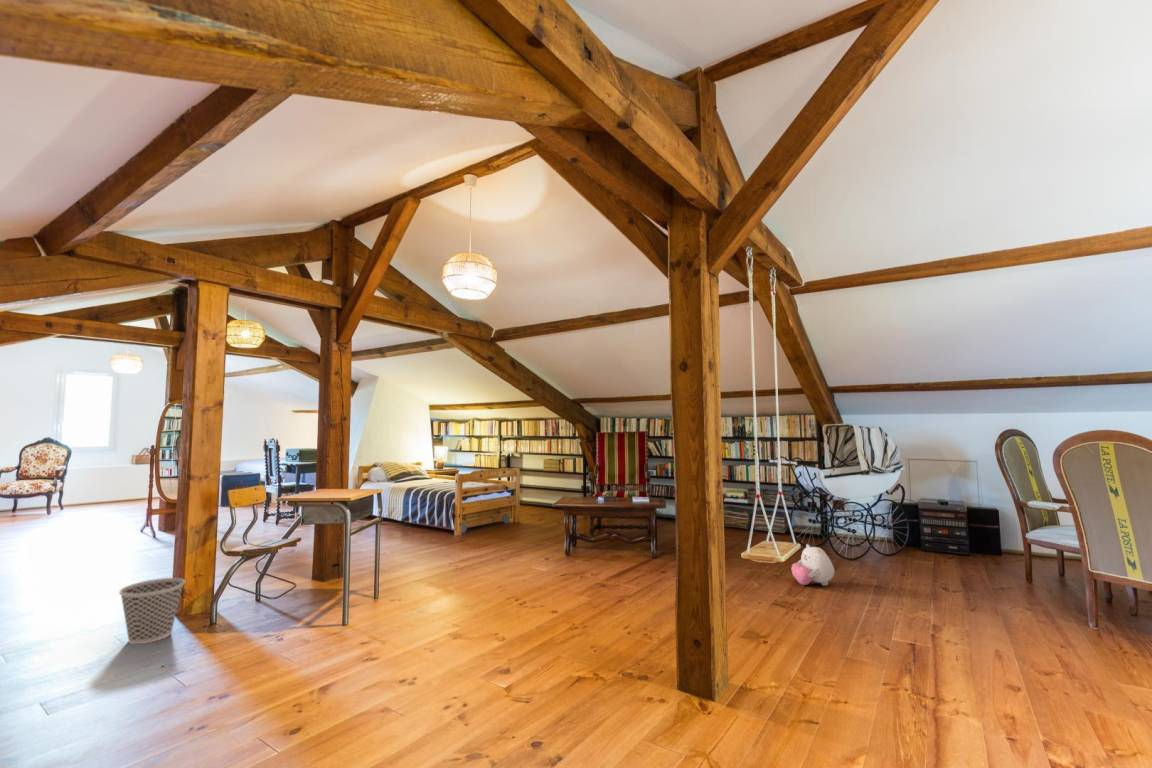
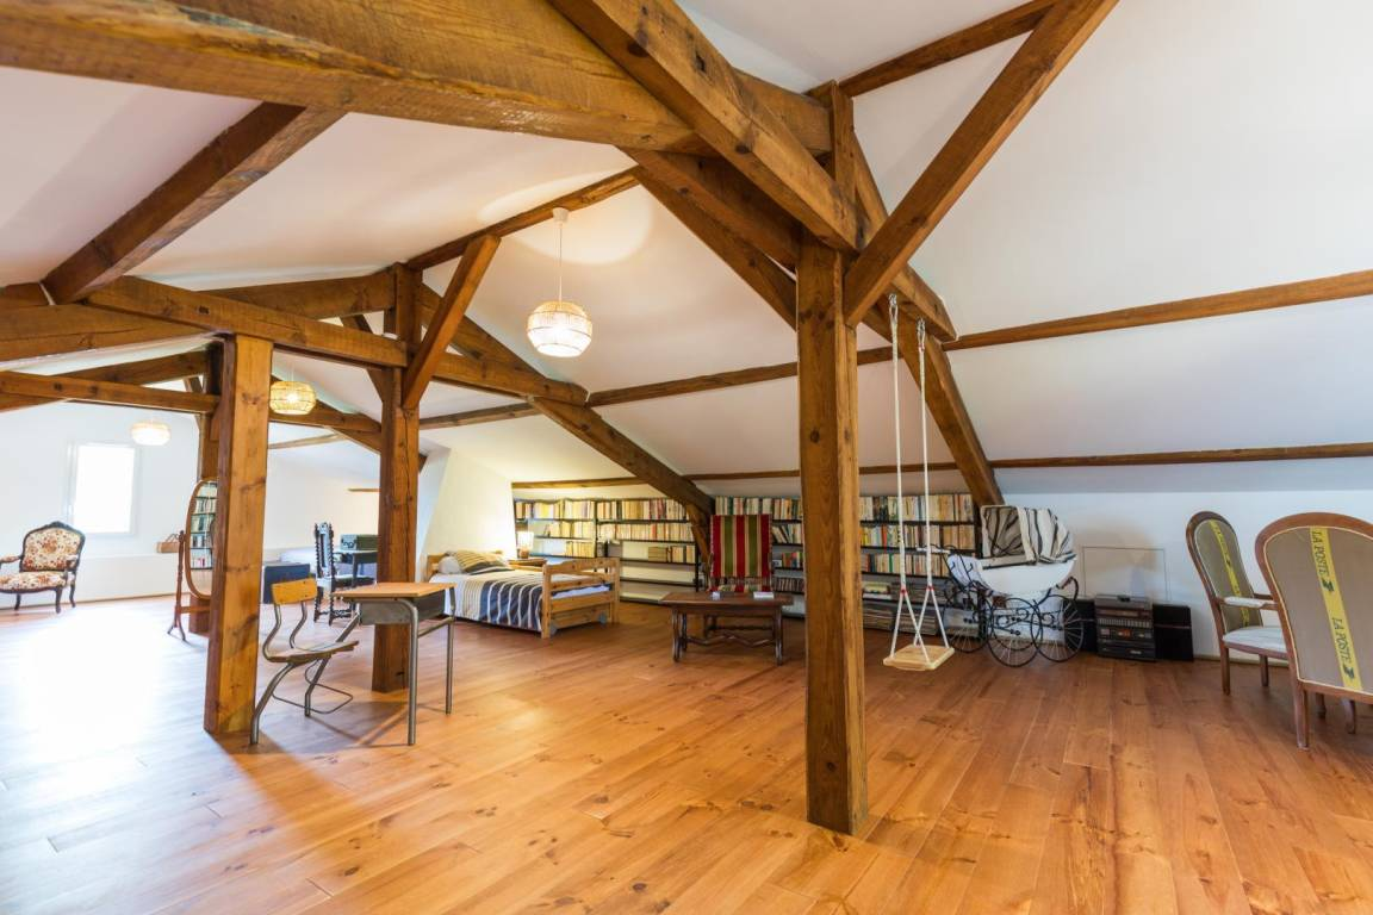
- wastebasket (151, 611)
- plush toy (812, 565)
